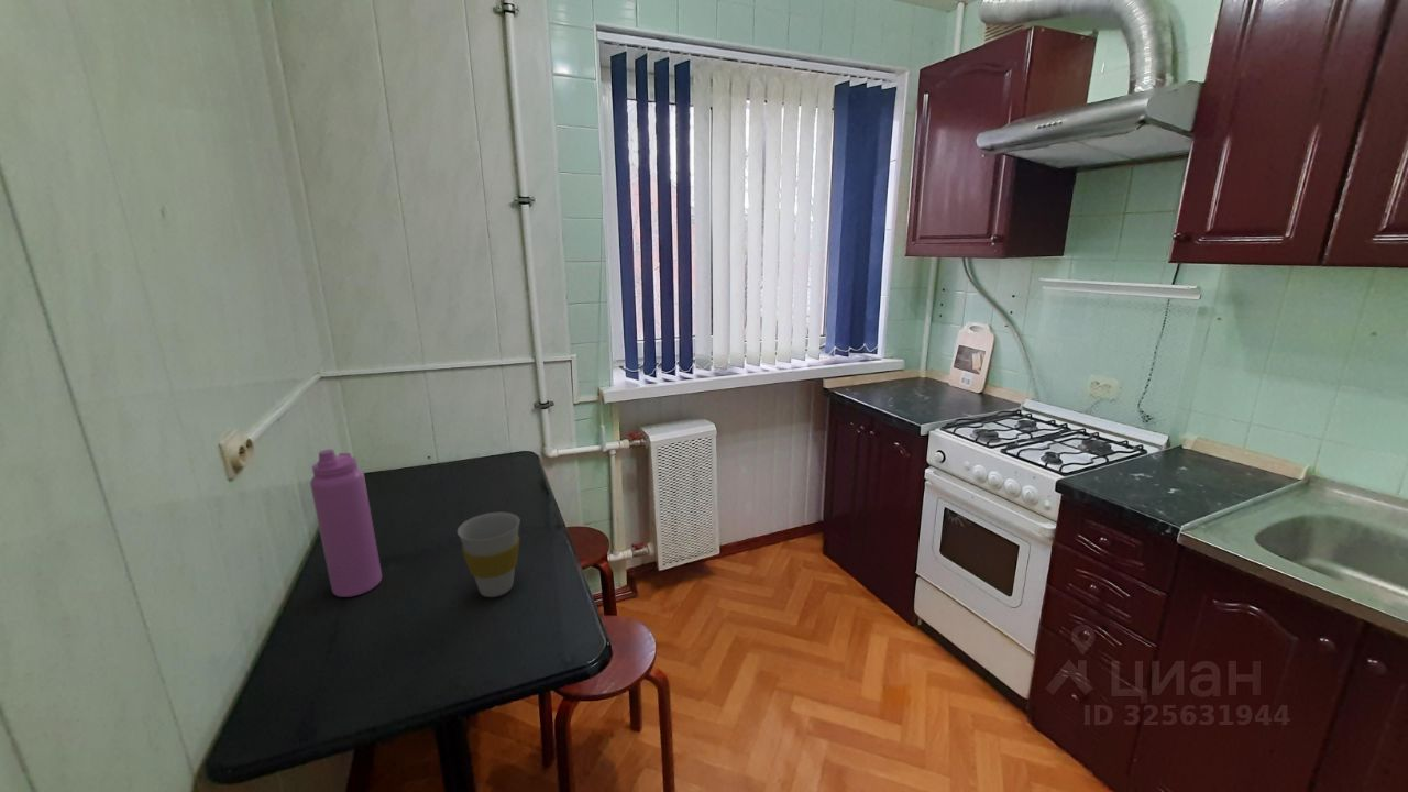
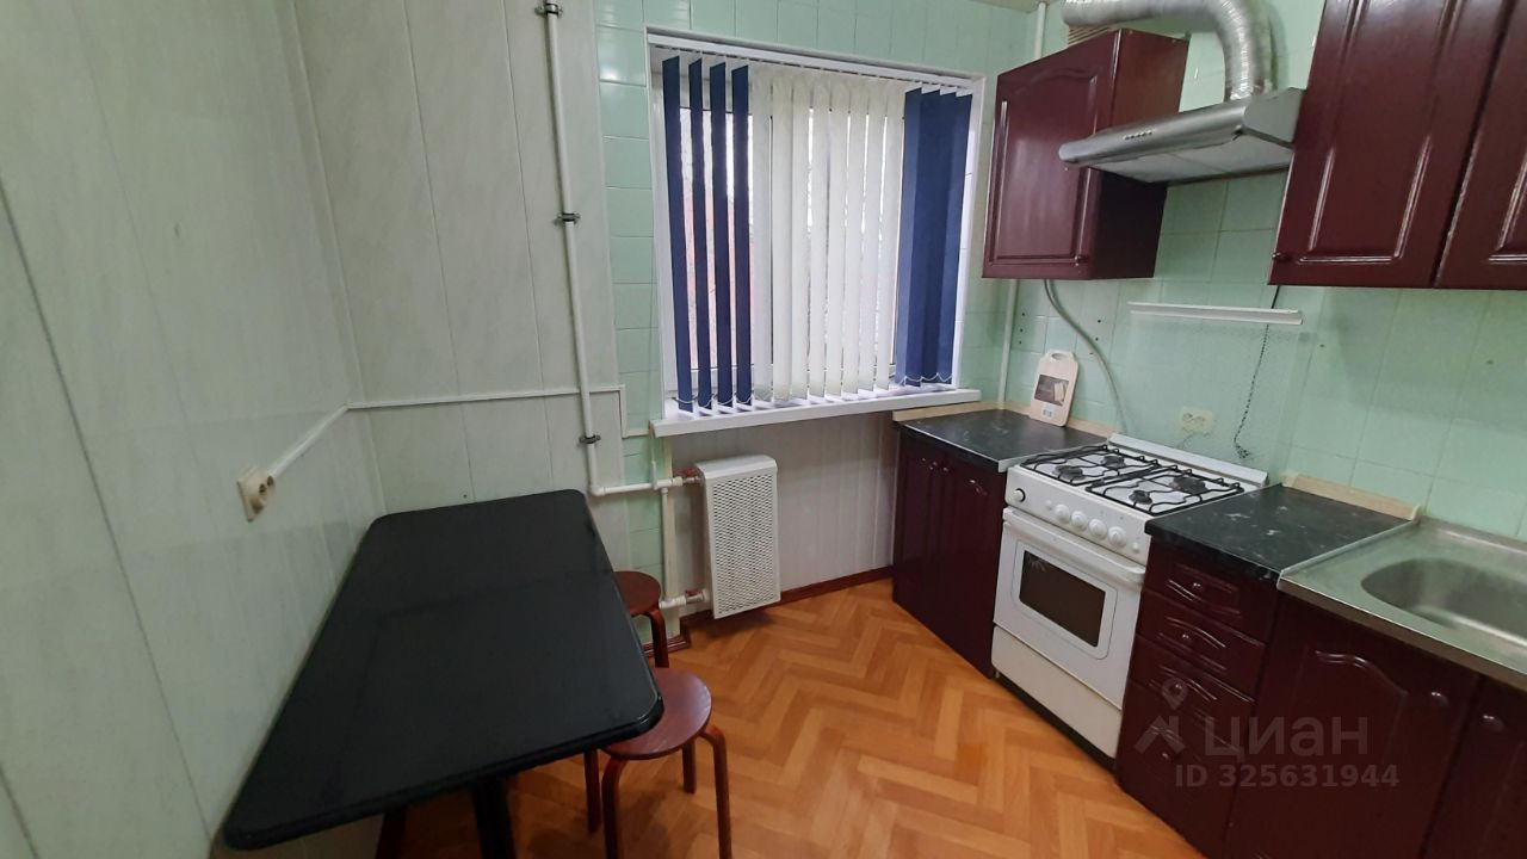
- water bottle (345, 519)
- cup (493, 557)
